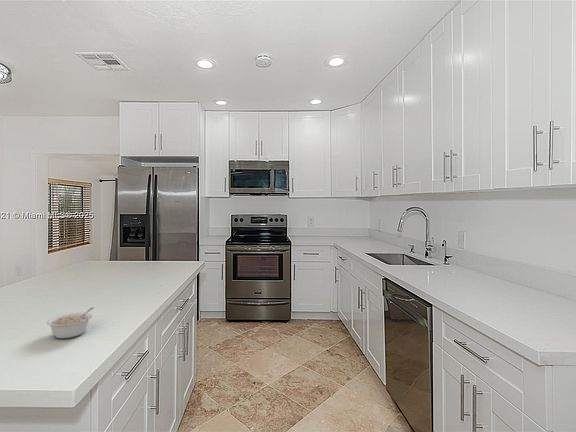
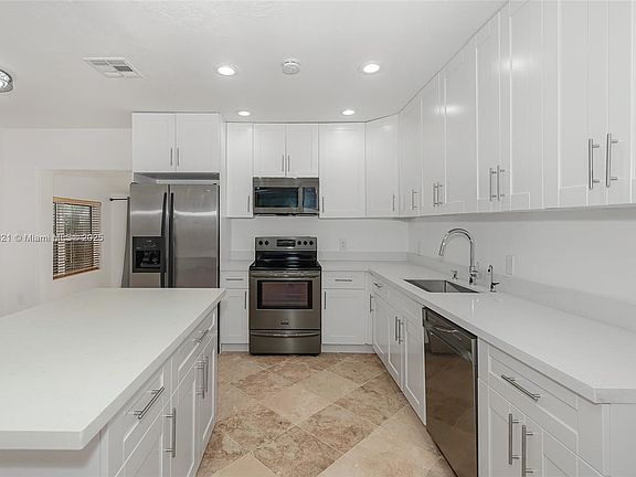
- legume (70, 323)
